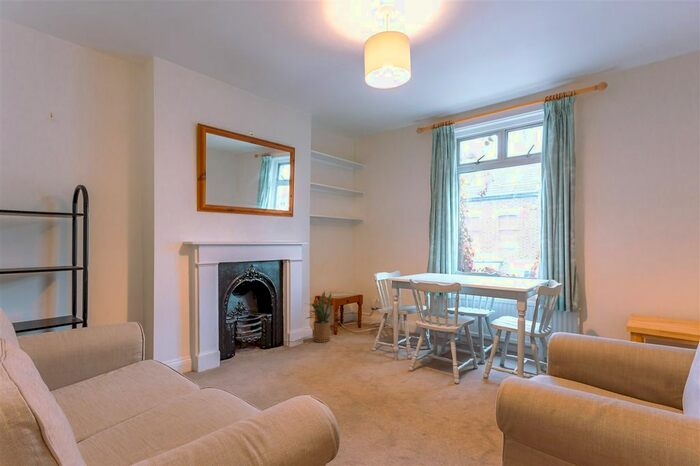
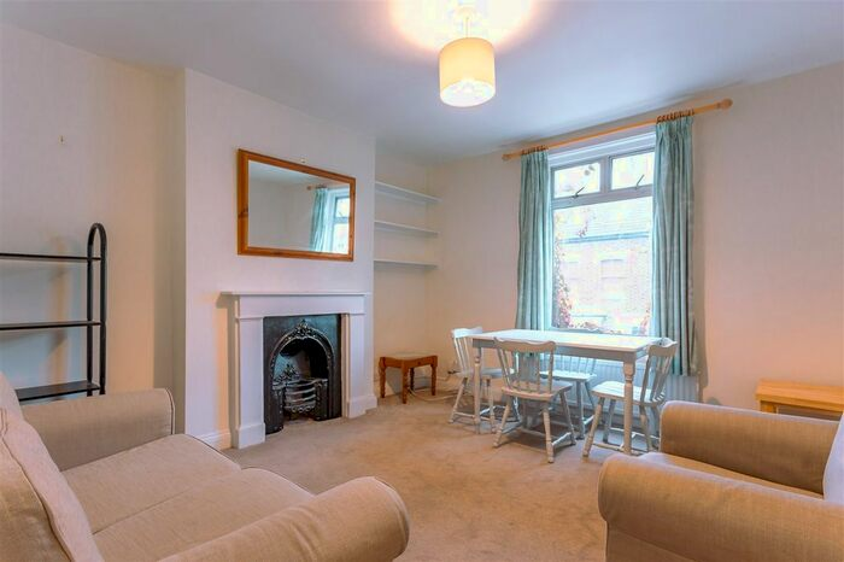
- house plant (319, 316)
